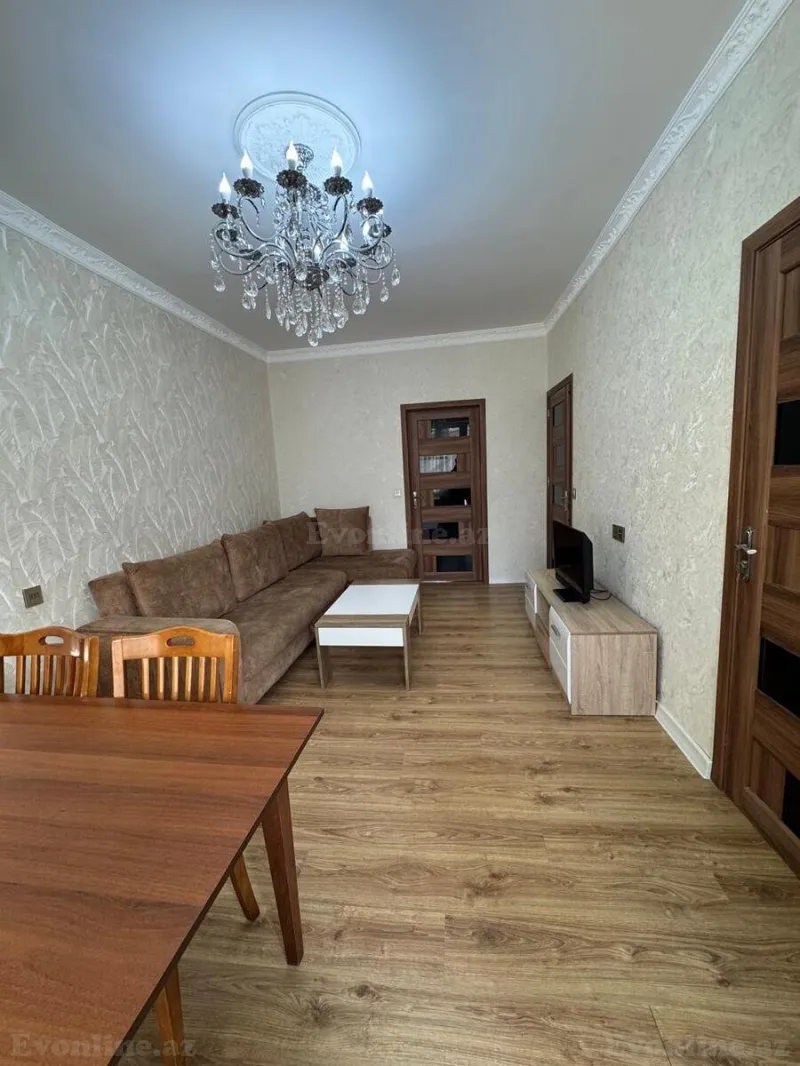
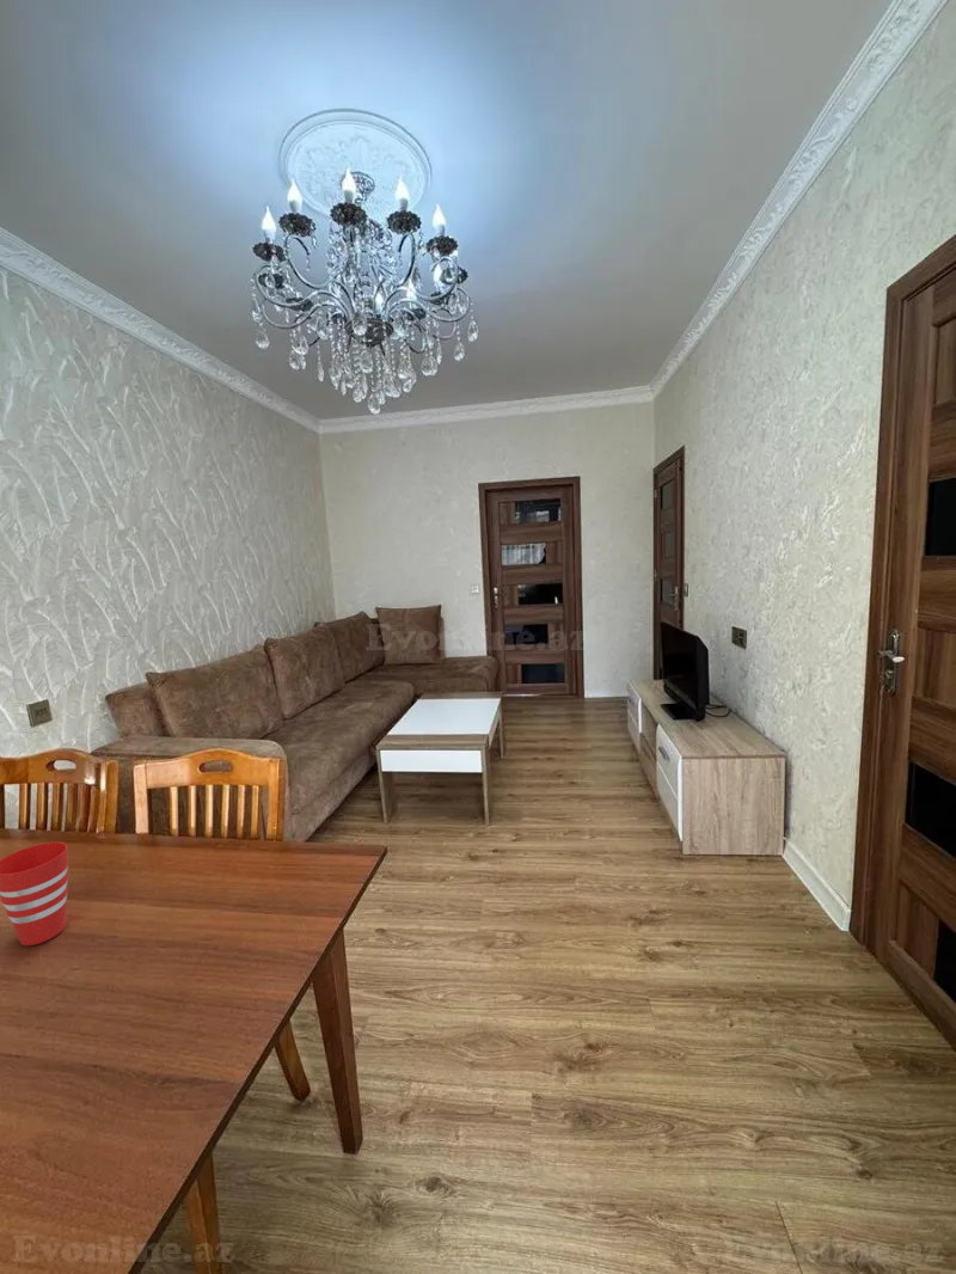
+ cup (37, 895)
